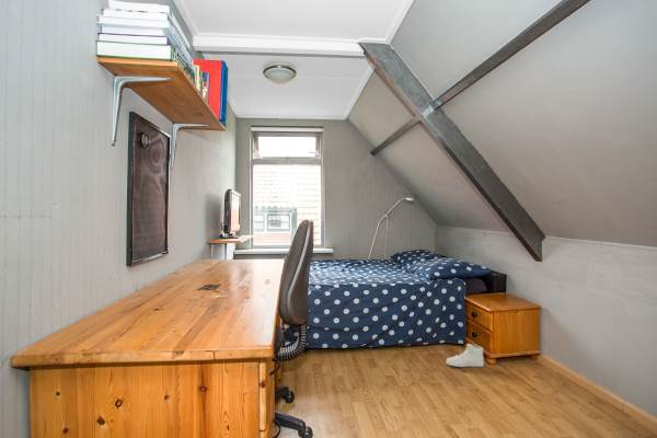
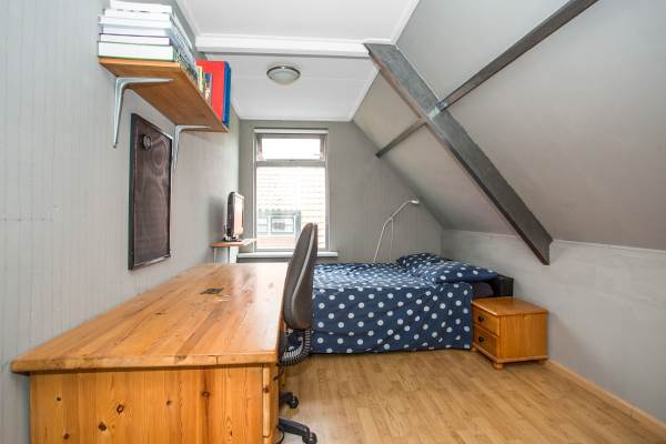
- sneaker (464, 354)
